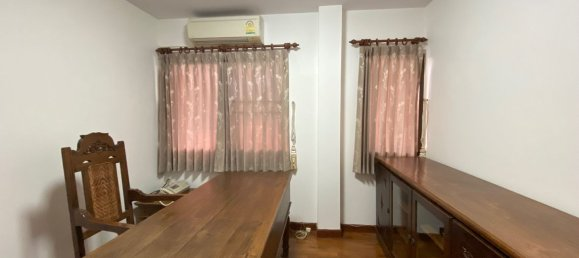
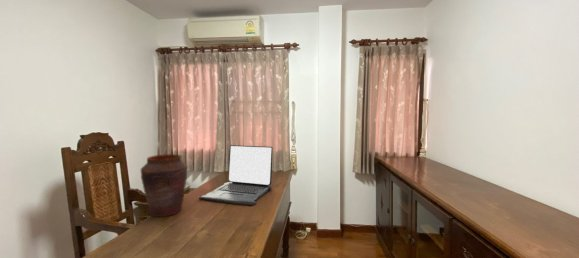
+ laptop (238, 171)
+ vase (165, 184)
